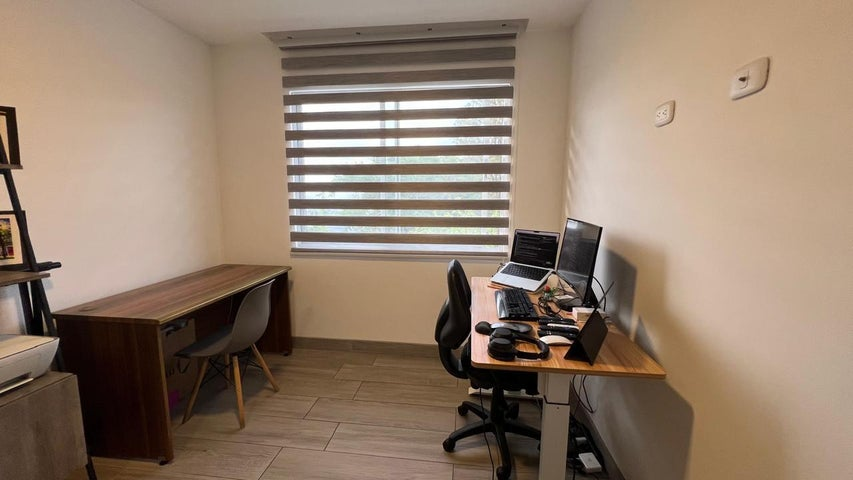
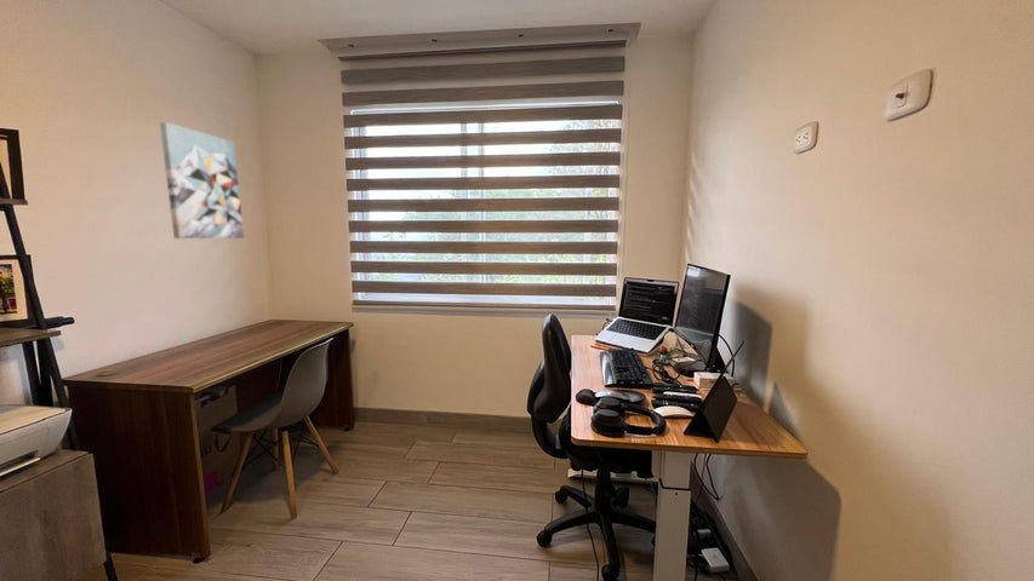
+ wall art (206, 186)
